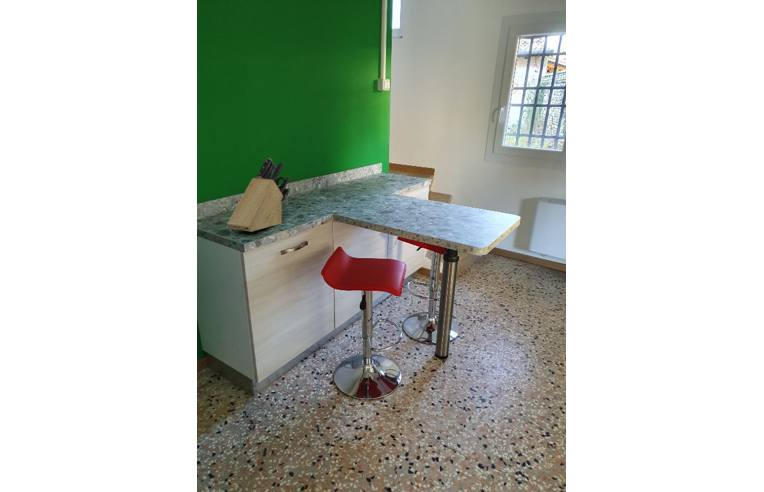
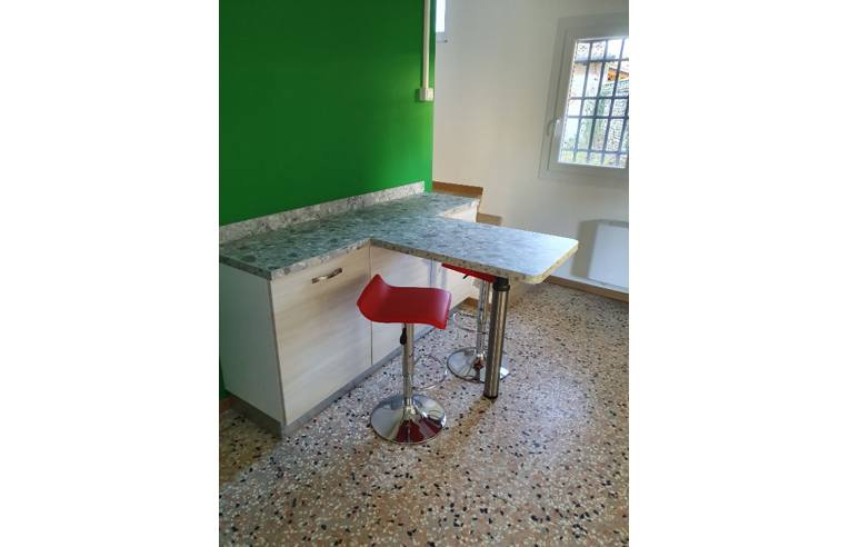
- knife block (261, 192)
